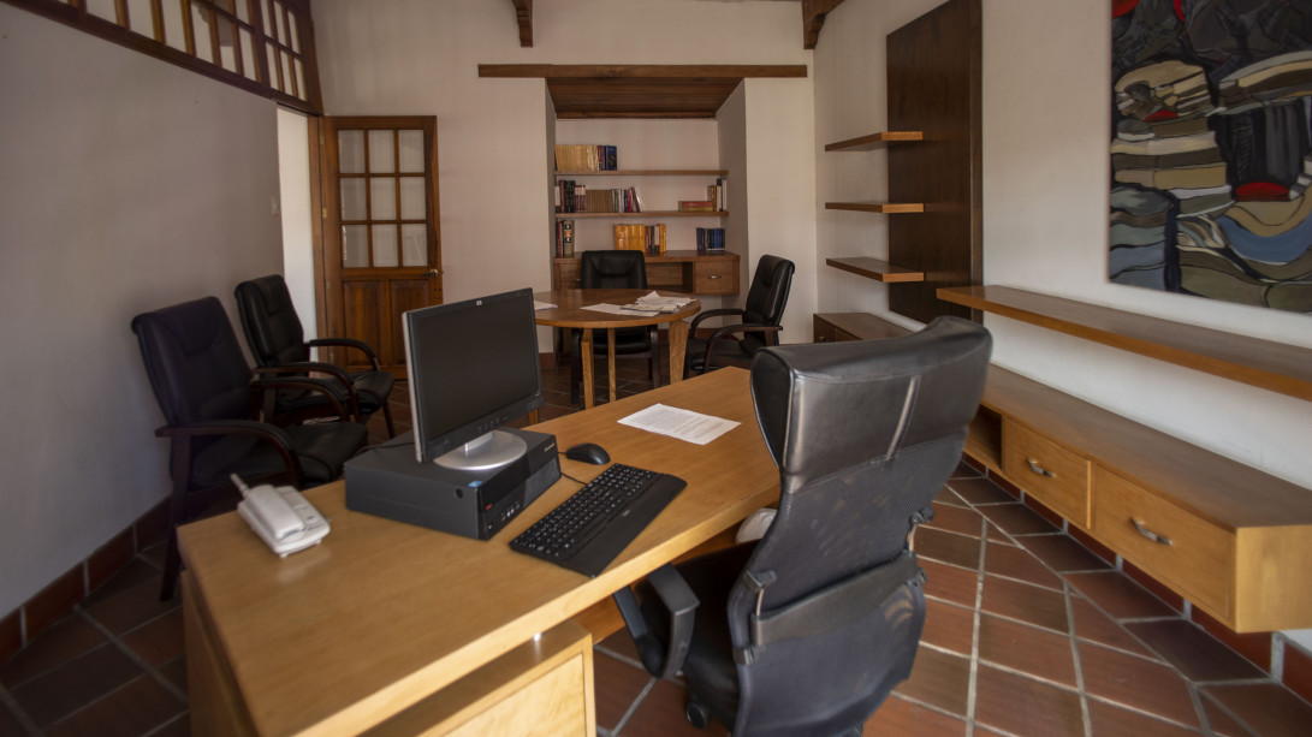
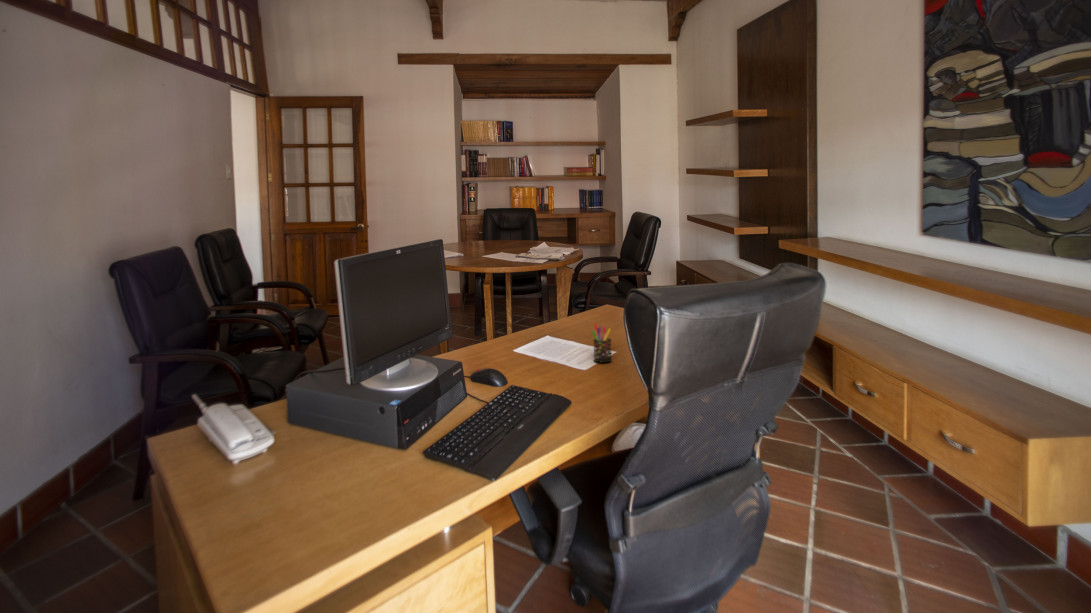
+ pen holder (600, 342)
